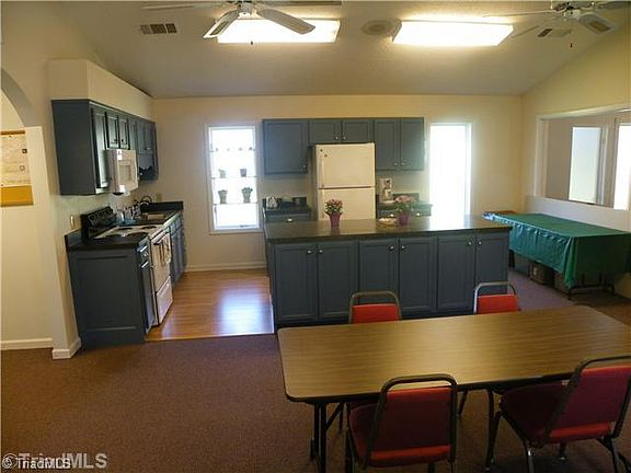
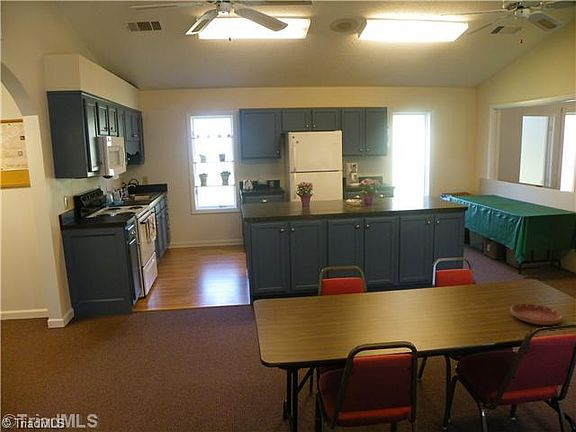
+ saucer (535, 314)
